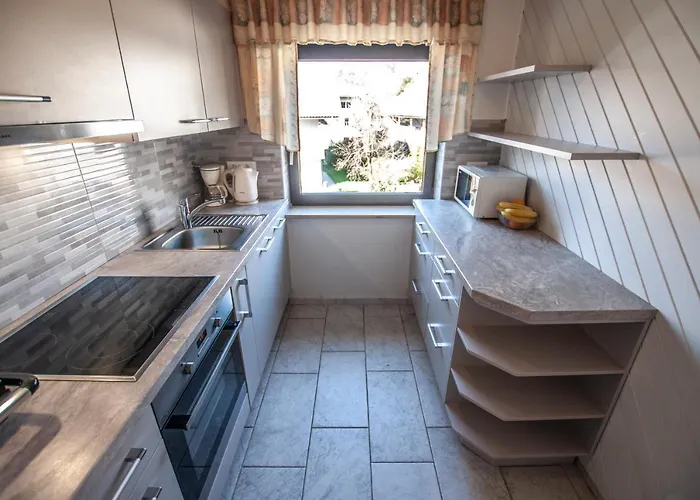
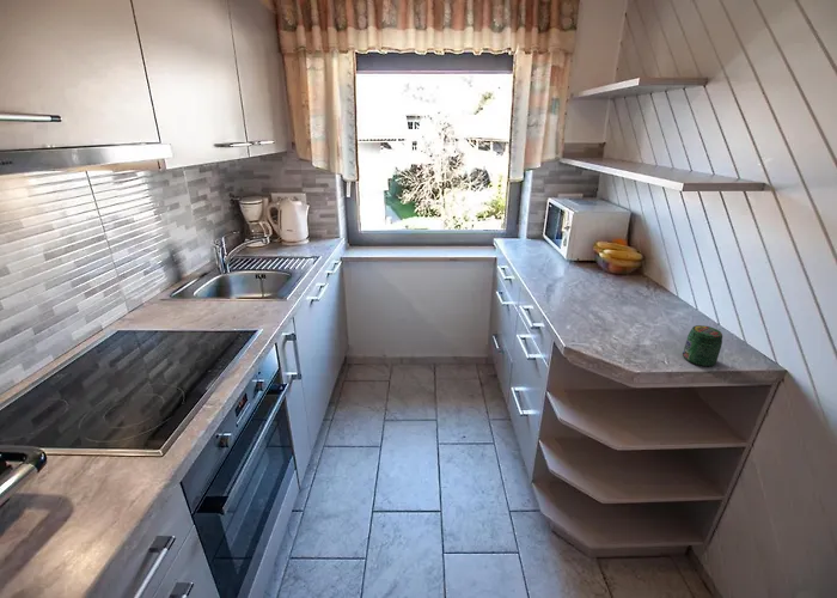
+ jar (703, 344)
